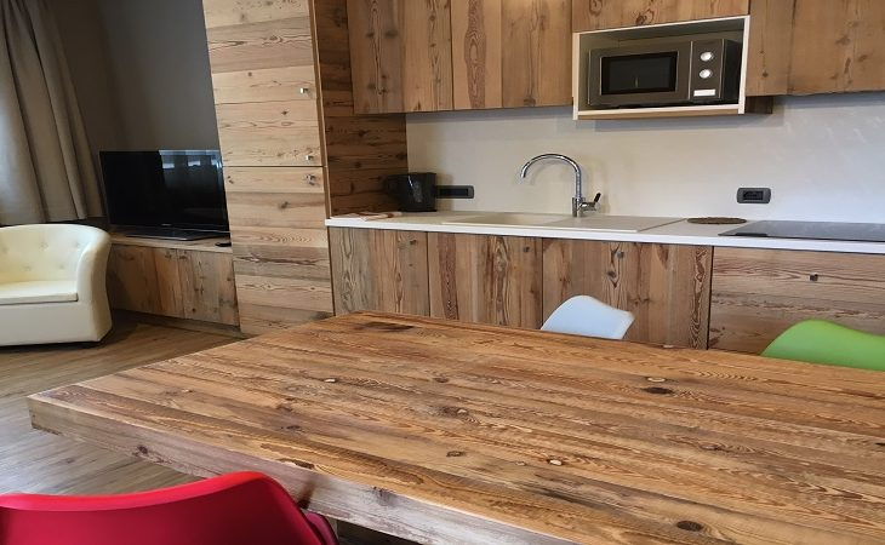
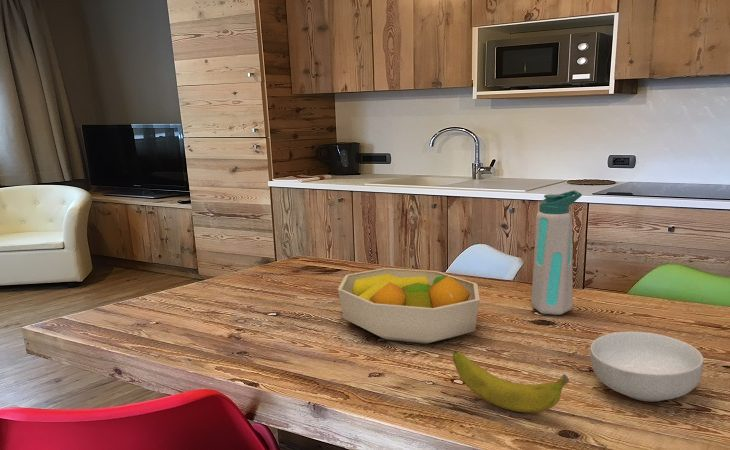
+ fruit bowl (407, 297)
+ cereal bowl (643, 370)
+ water bottle (556, 252)
+ banana (507, 385)
